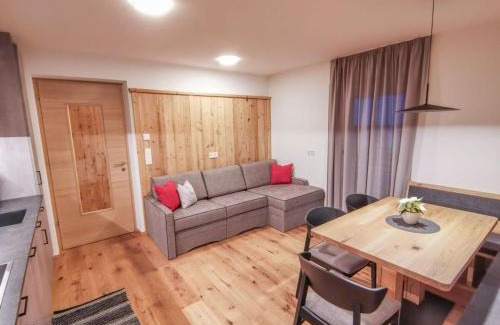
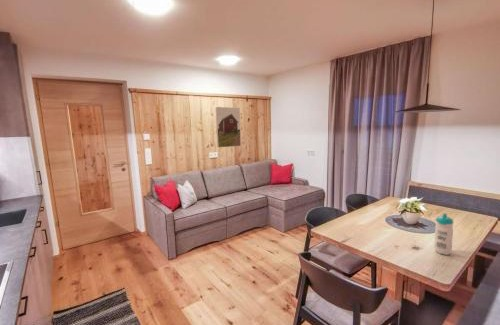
+ water bottle (443, 233)
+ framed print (228, 127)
